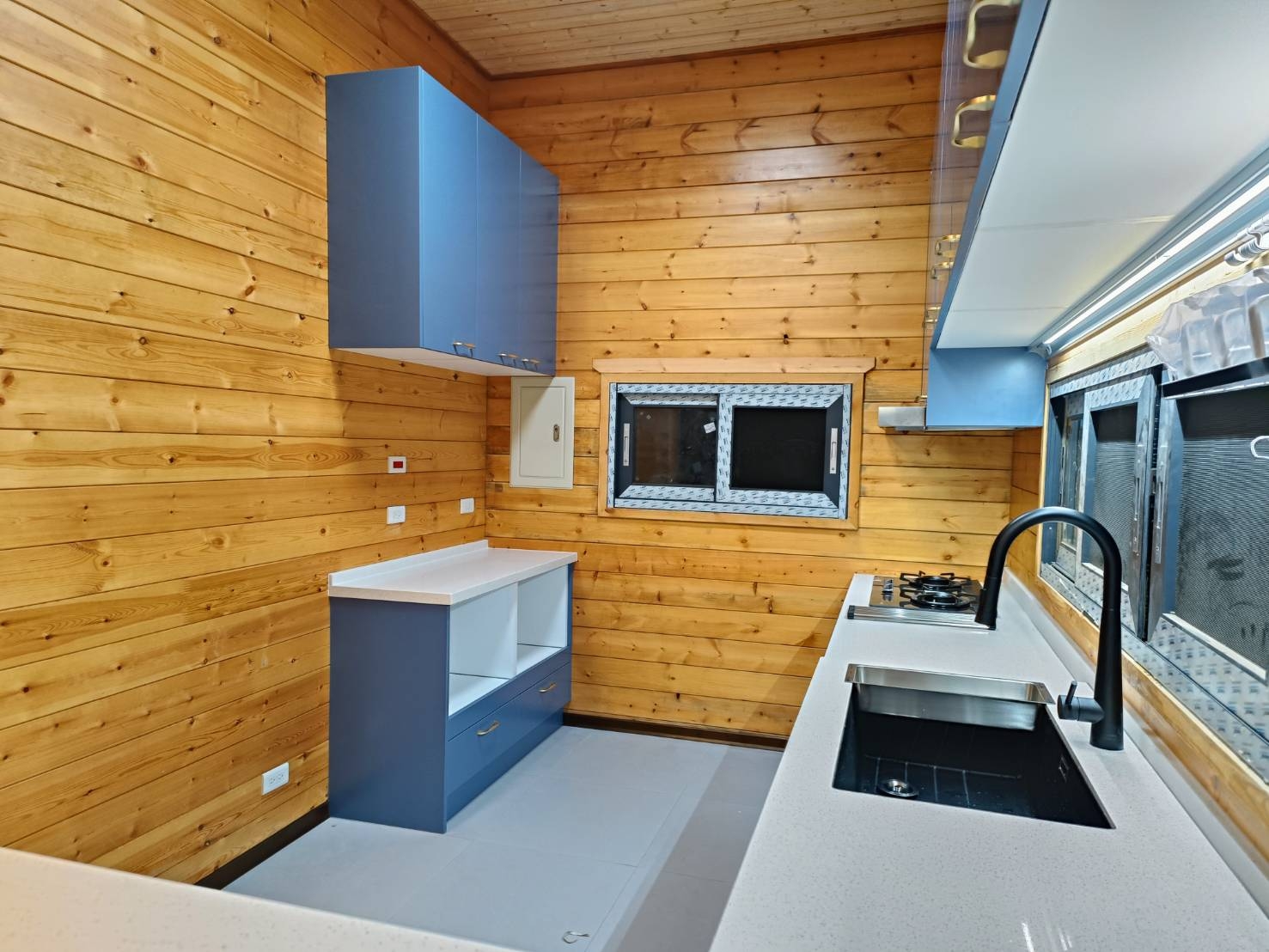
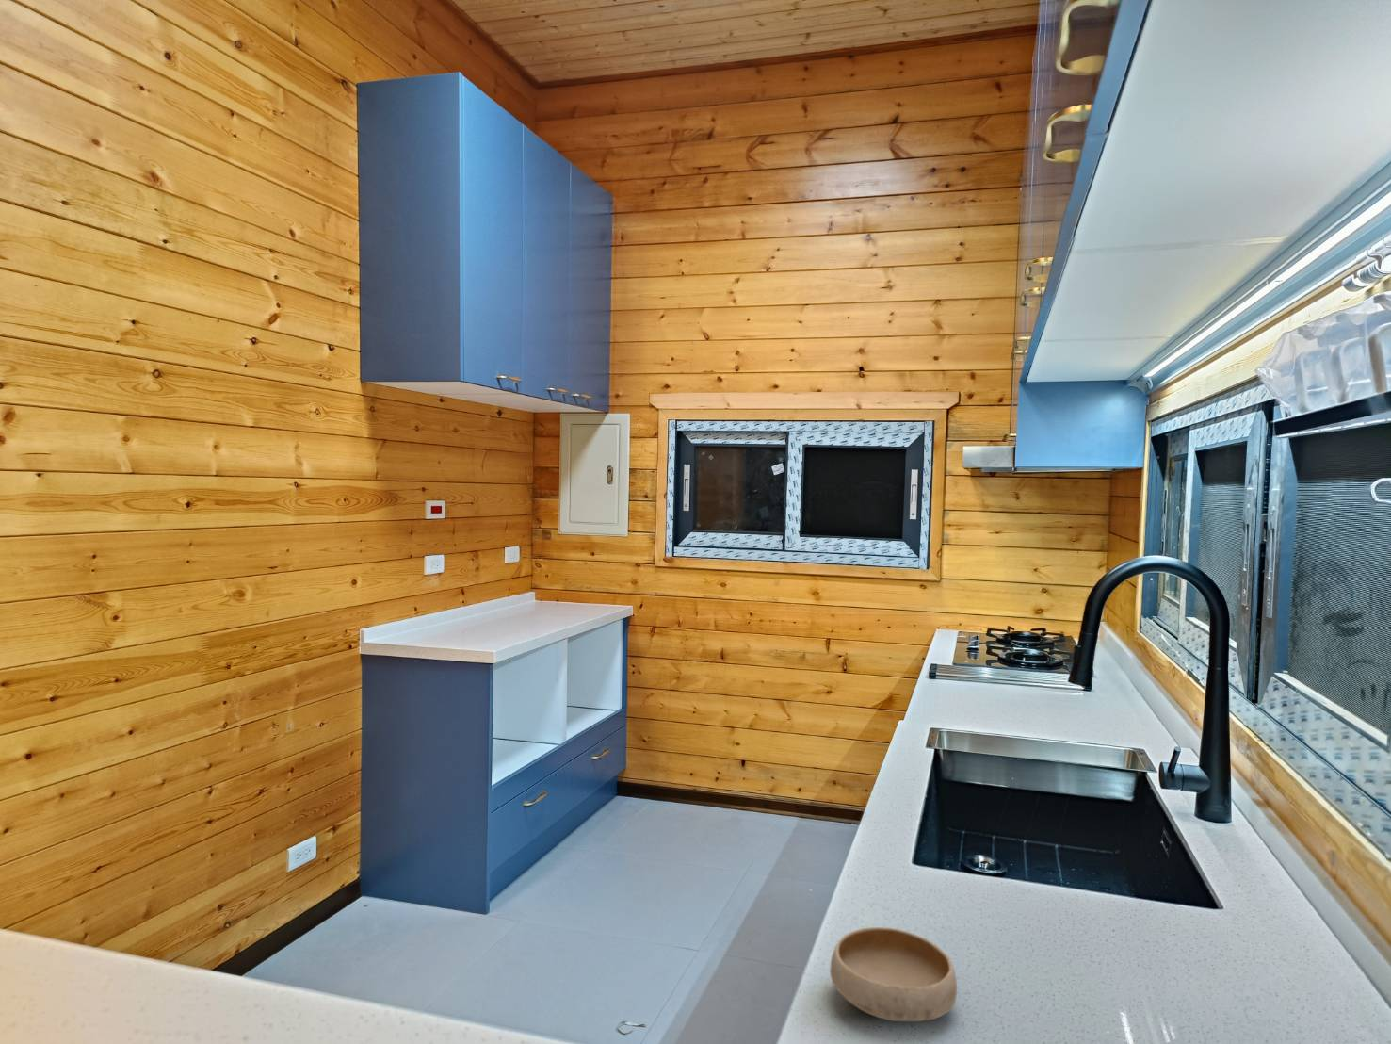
+ bowl (892, 978)
